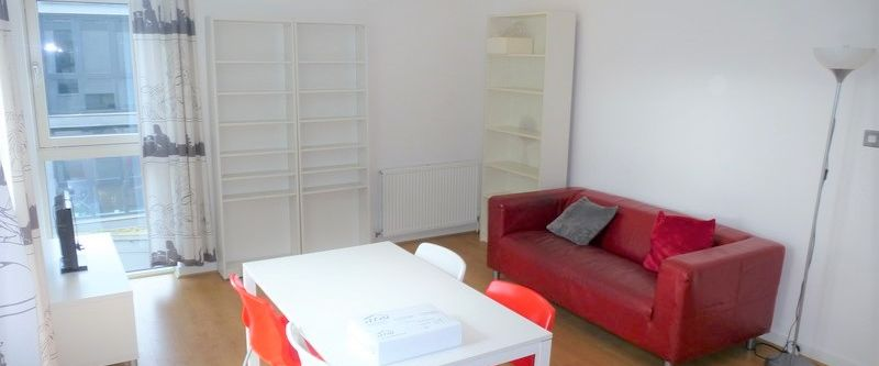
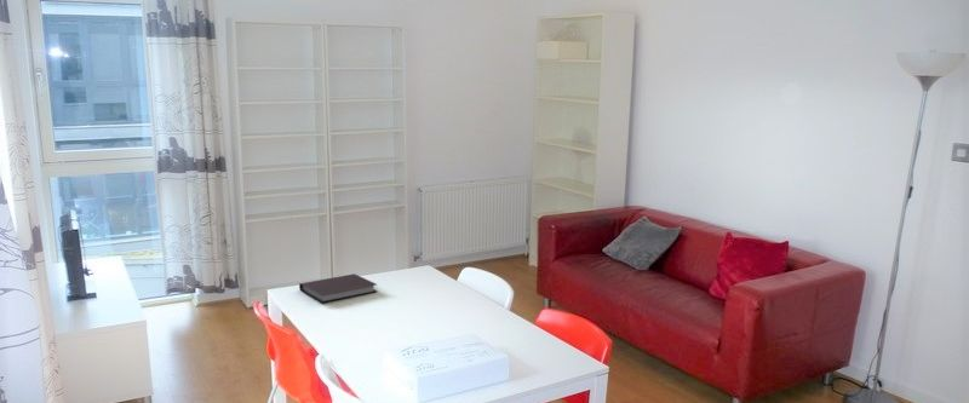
+ notebook (338, 287)
